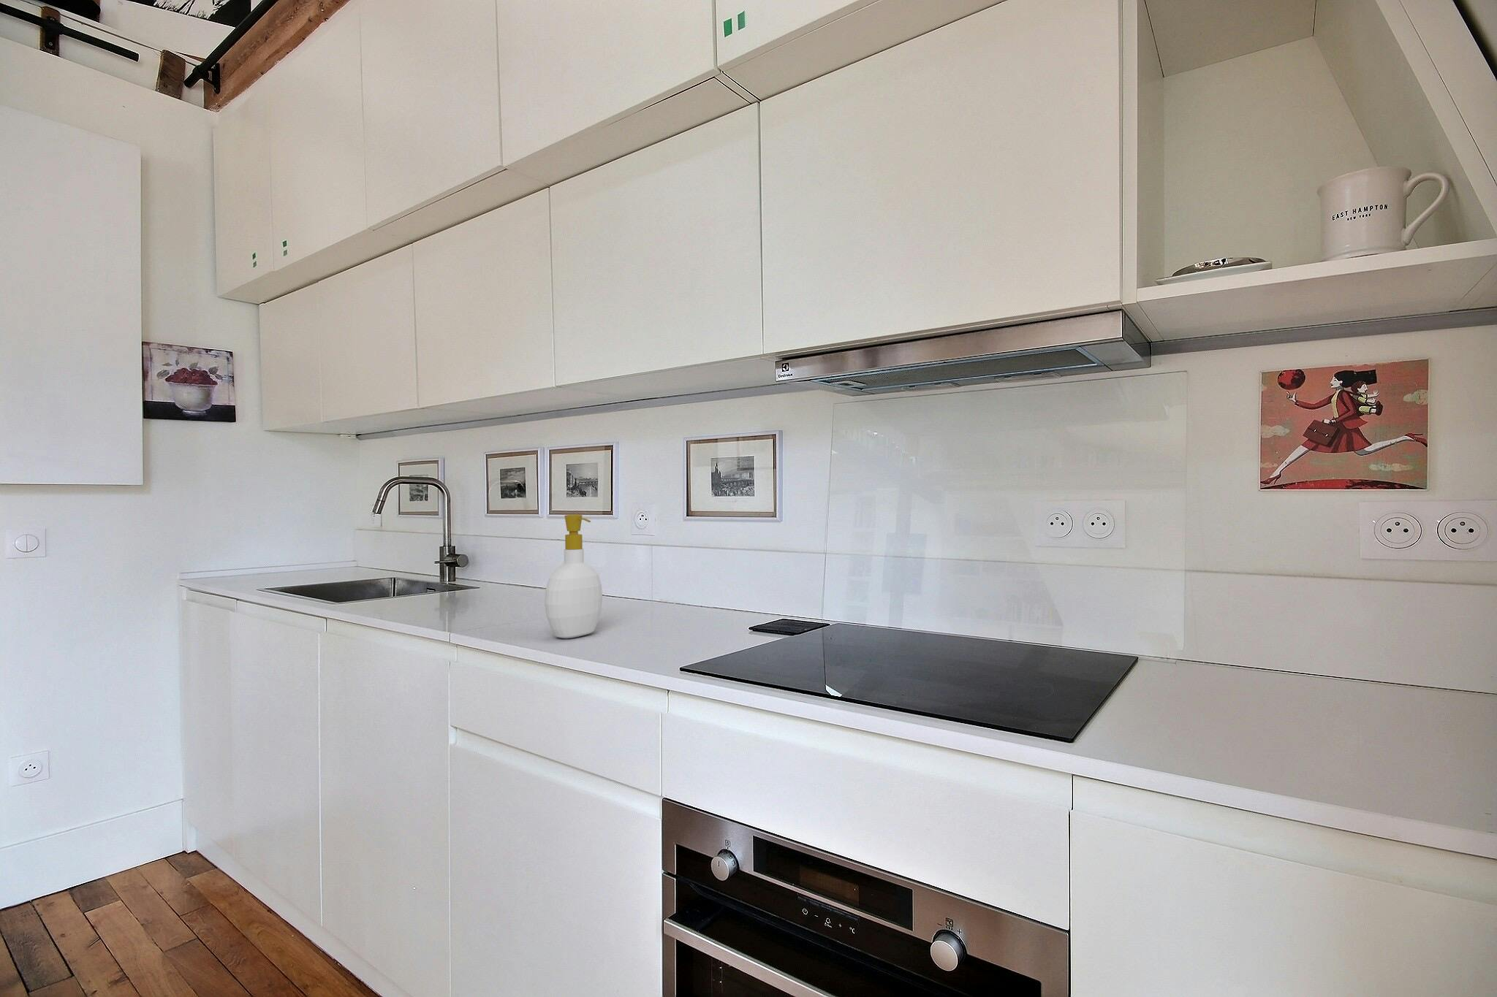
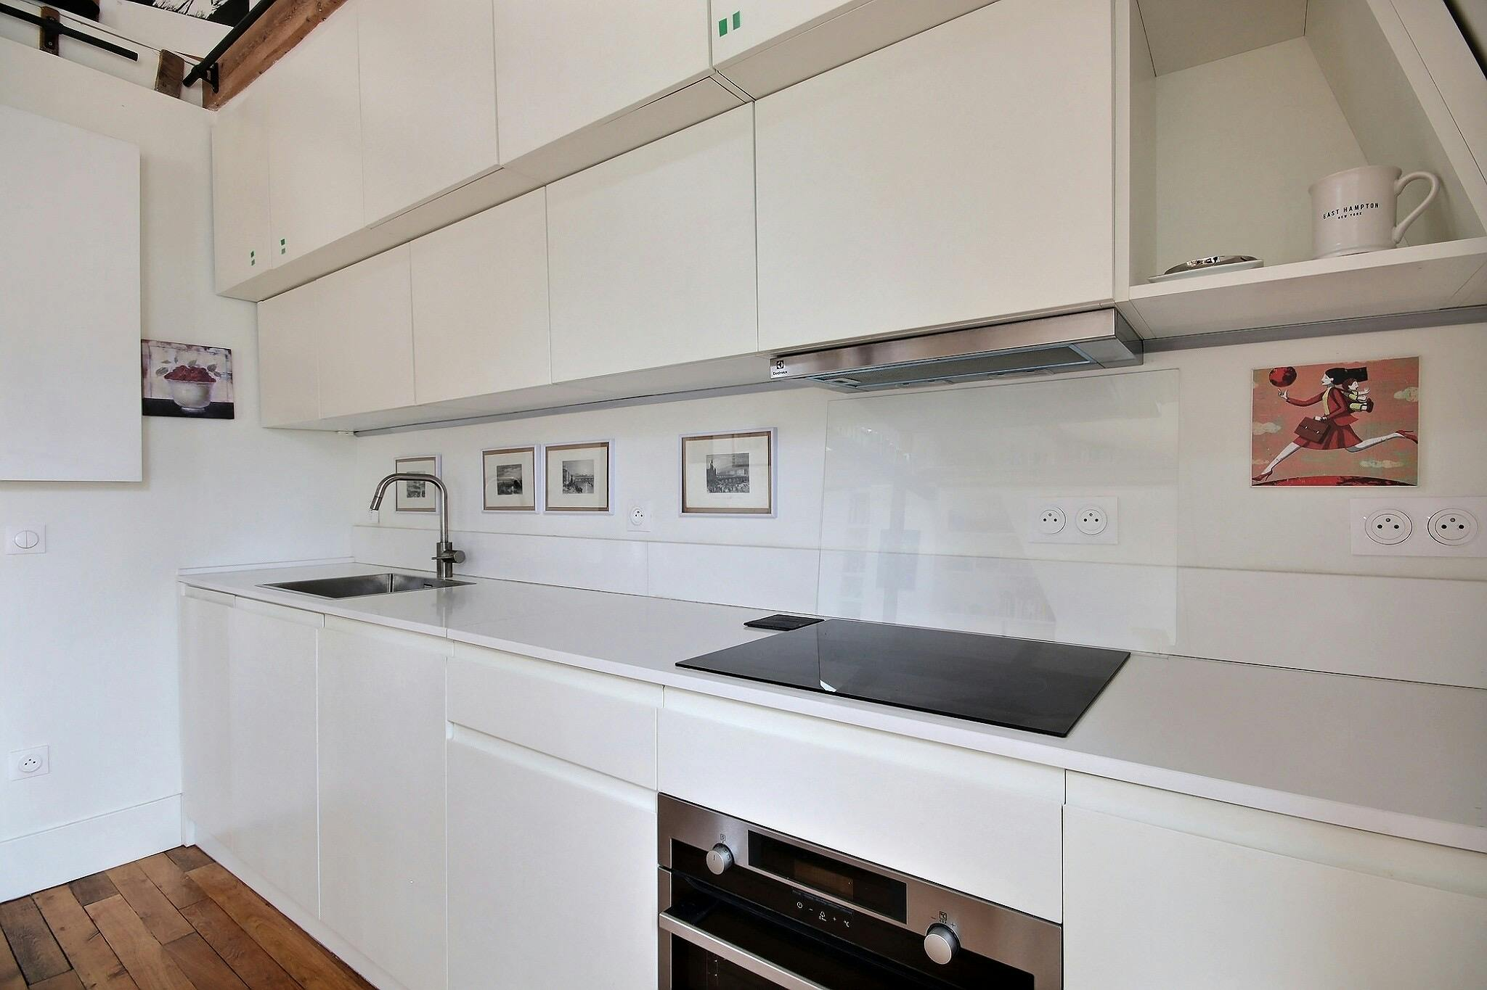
- soap bottle (575, 575)
